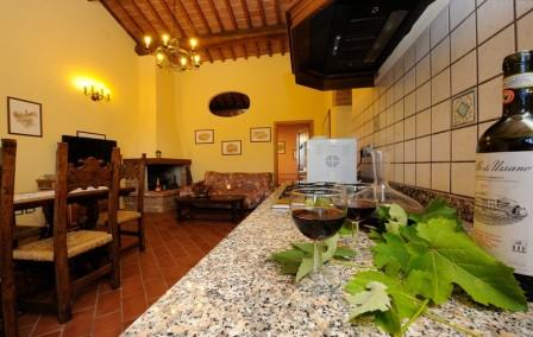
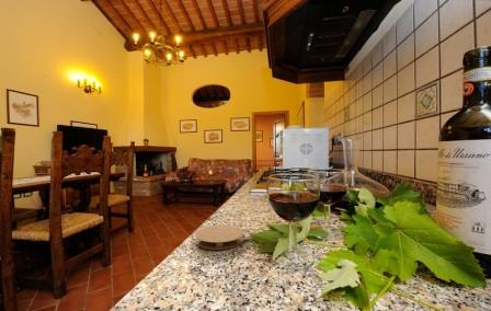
+ coaster (219, 235)
